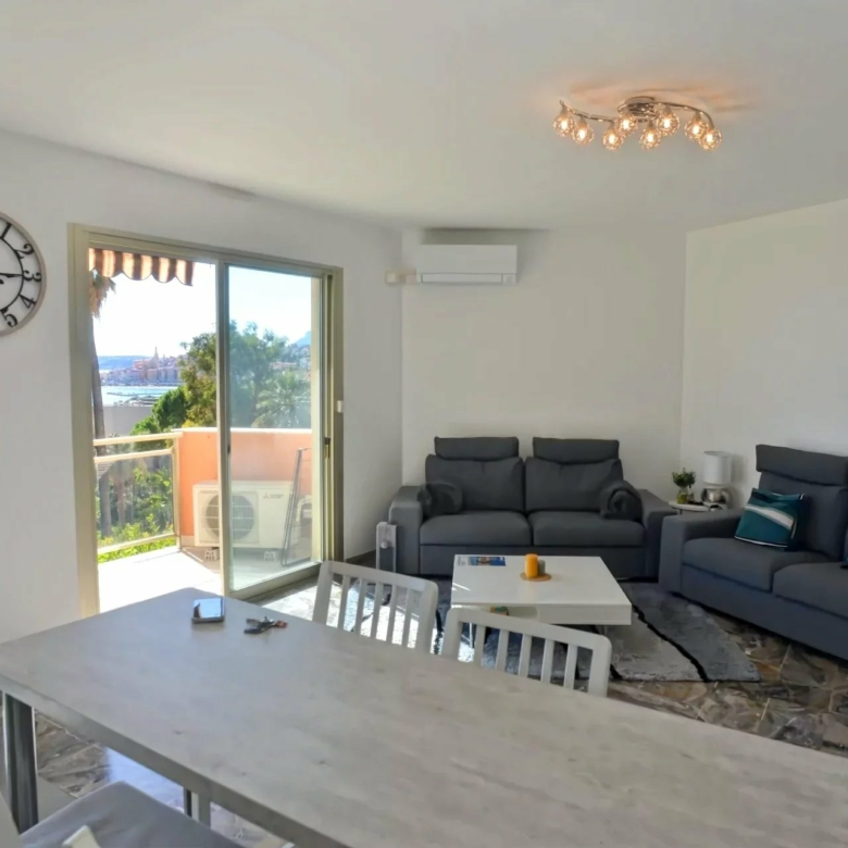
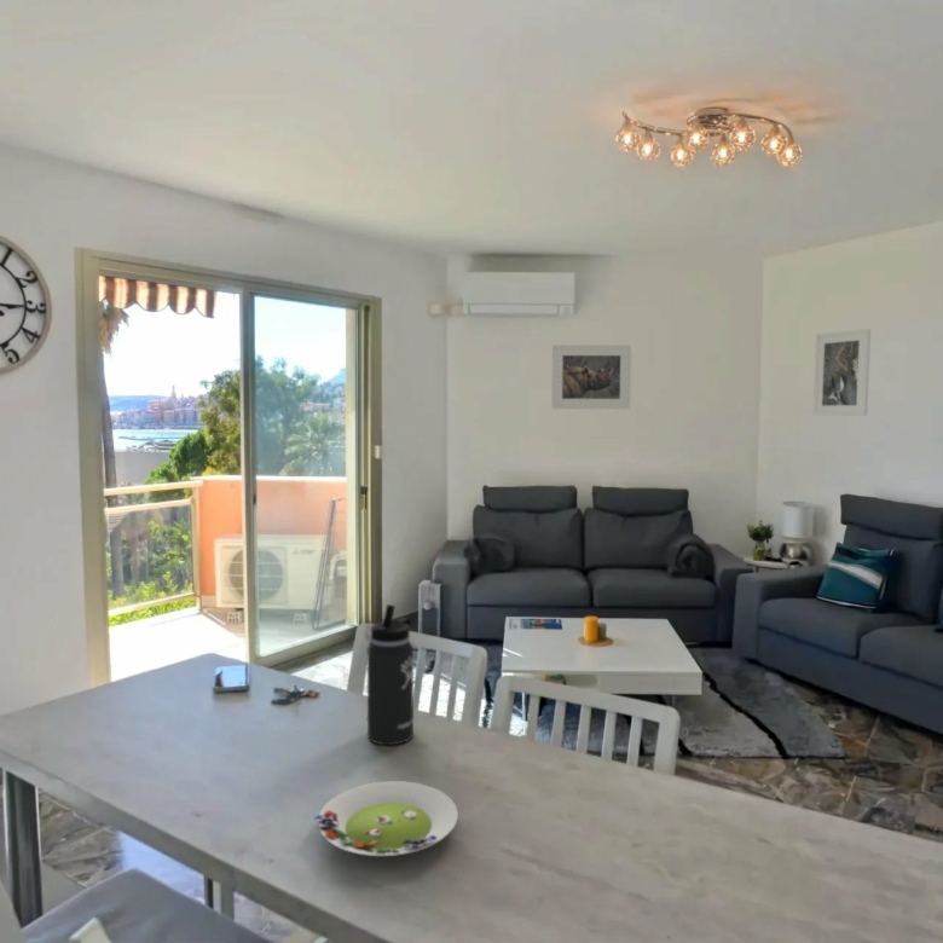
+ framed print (591, 377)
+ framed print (840, 374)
+ thermos bottle (393, 669)
+ salad plate (388, 818)
